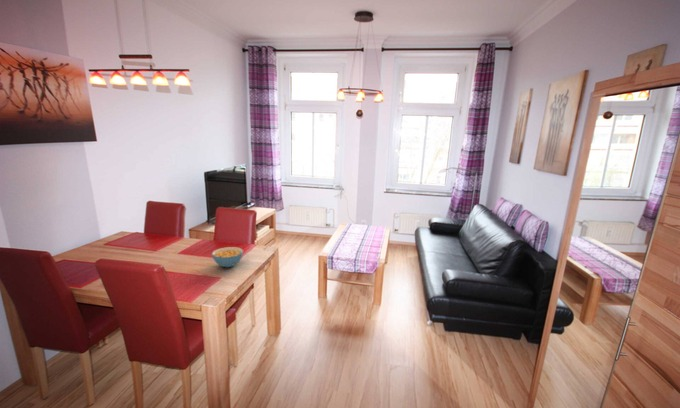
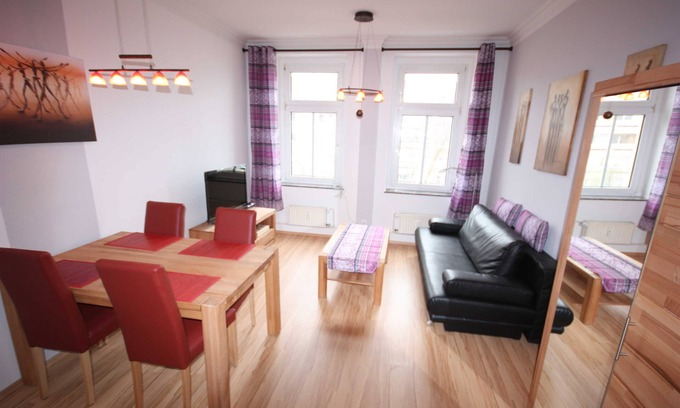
- cereal bowl (228, 258)
